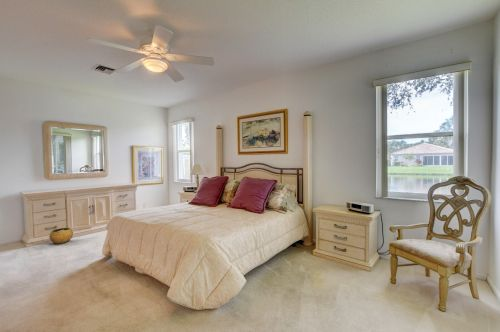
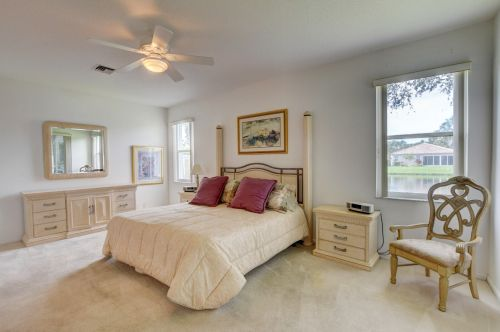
- clay pot (59, 235)
